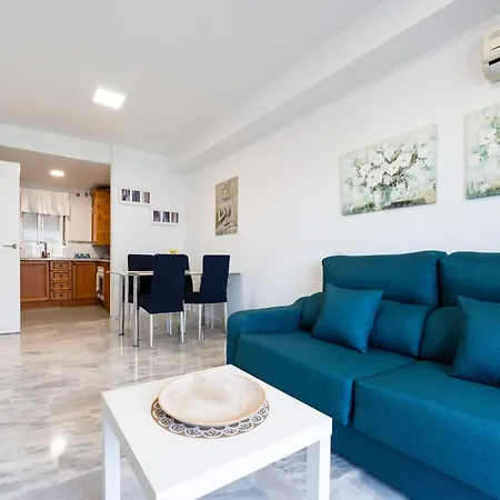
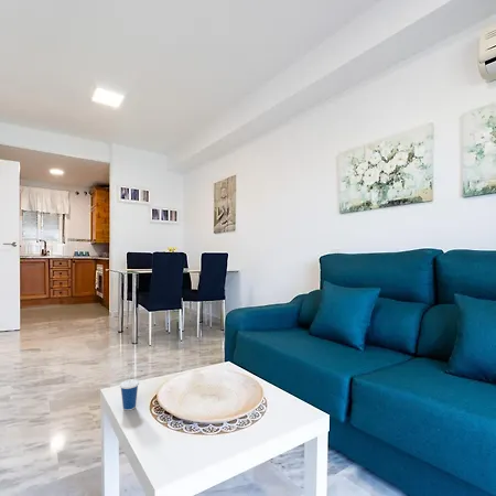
+ cup (129, 388)
